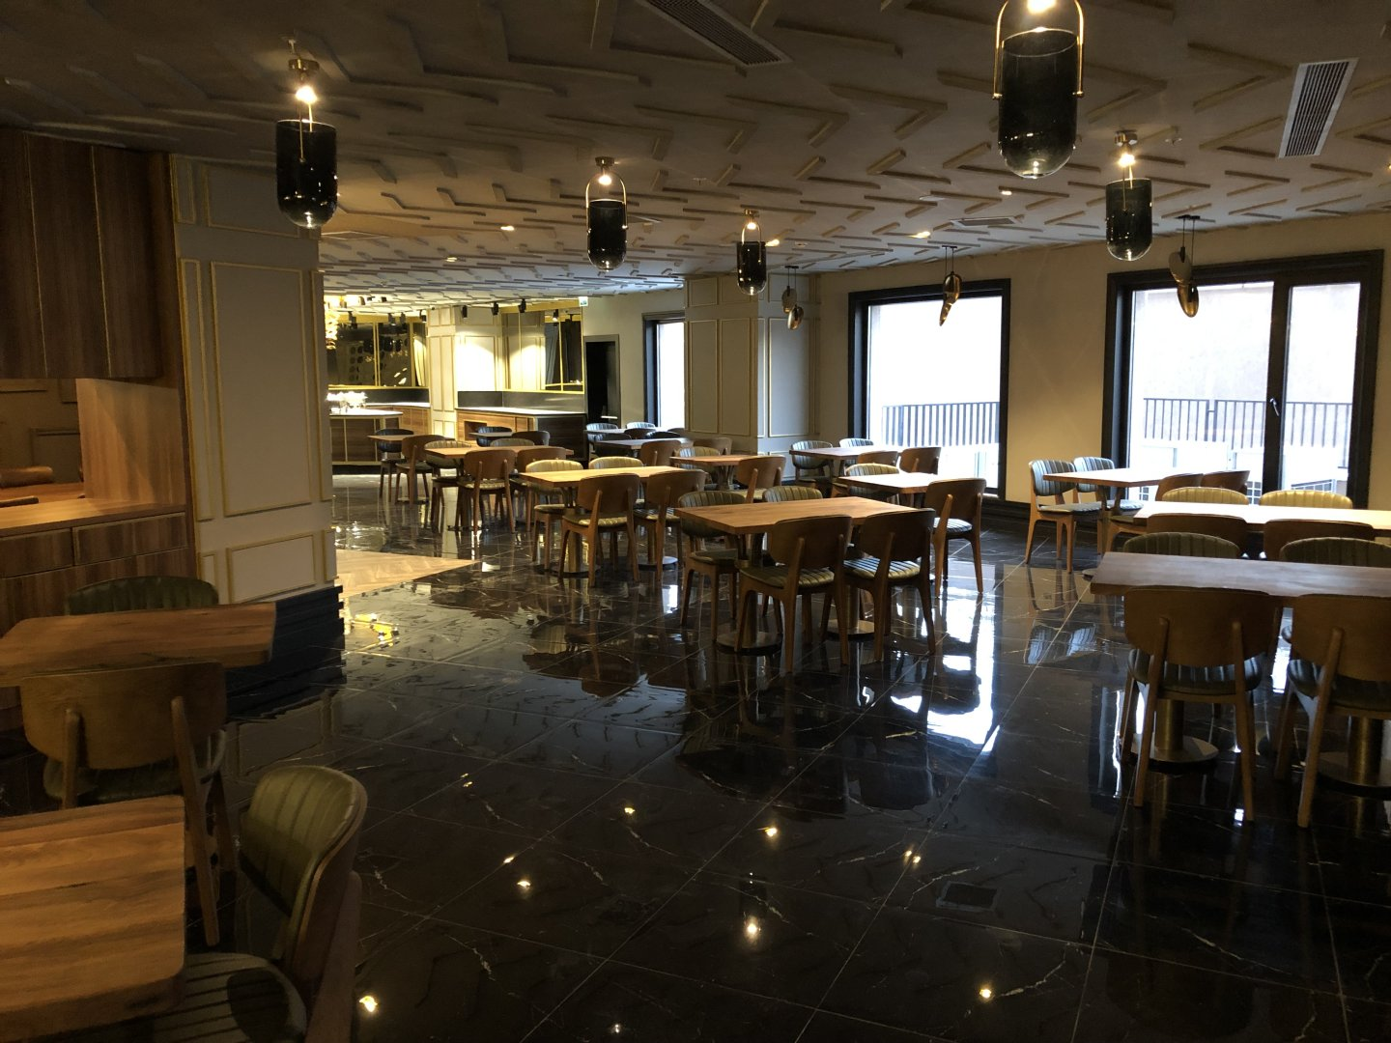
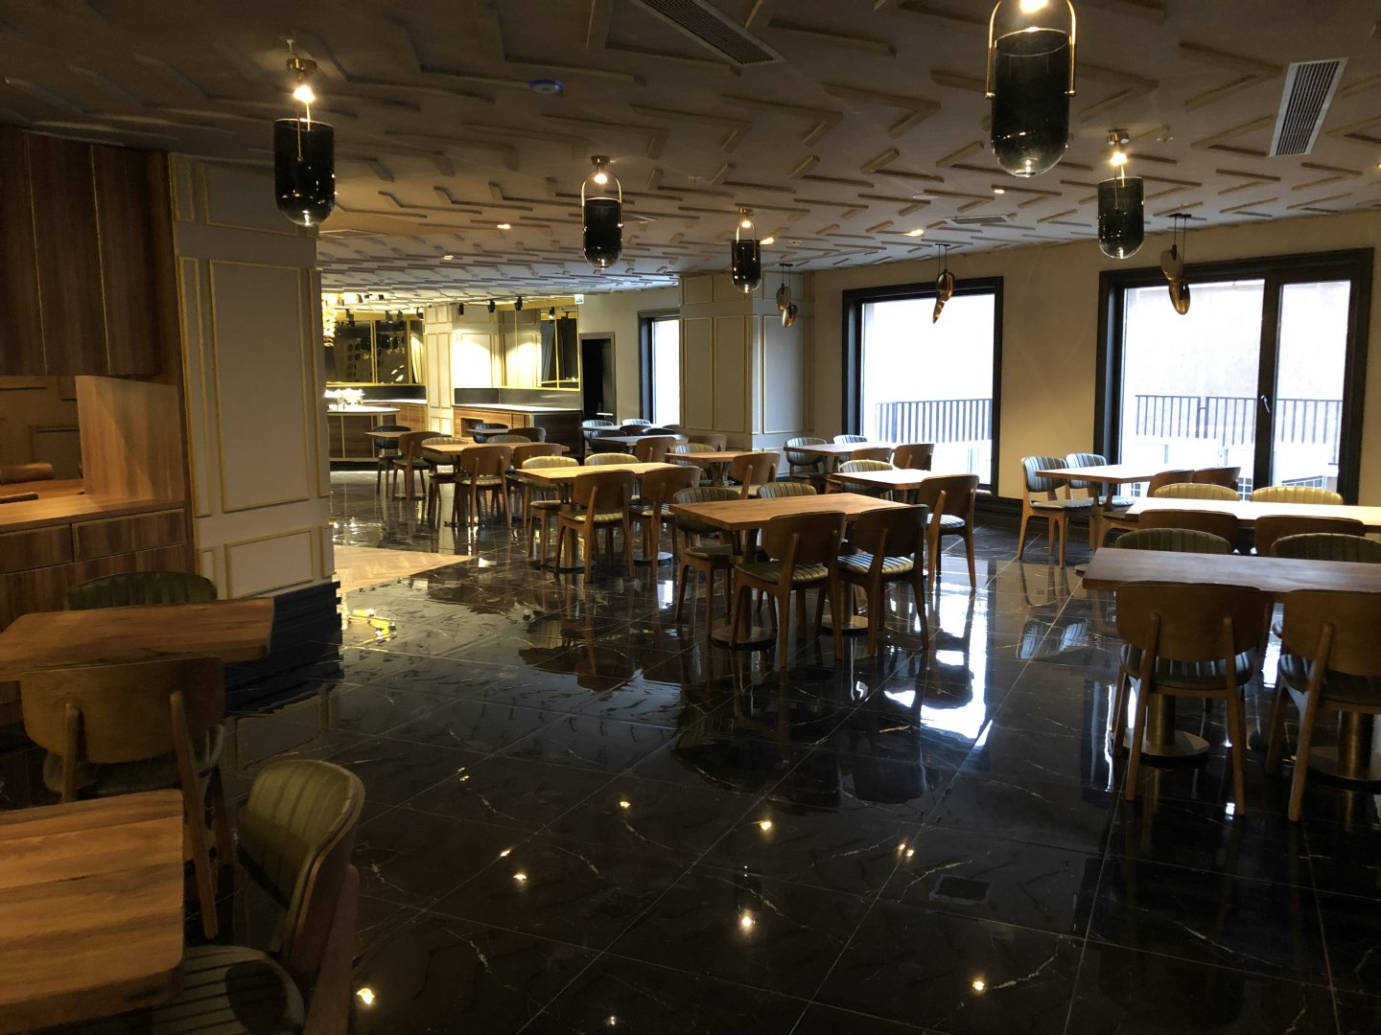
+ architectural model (545, 84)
